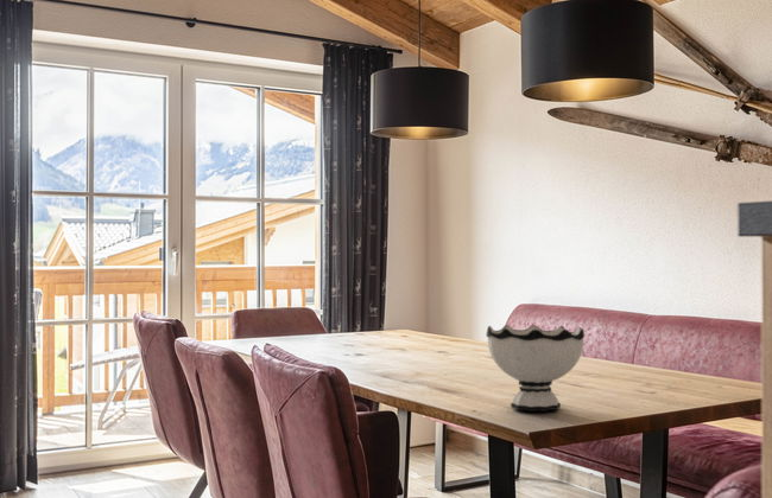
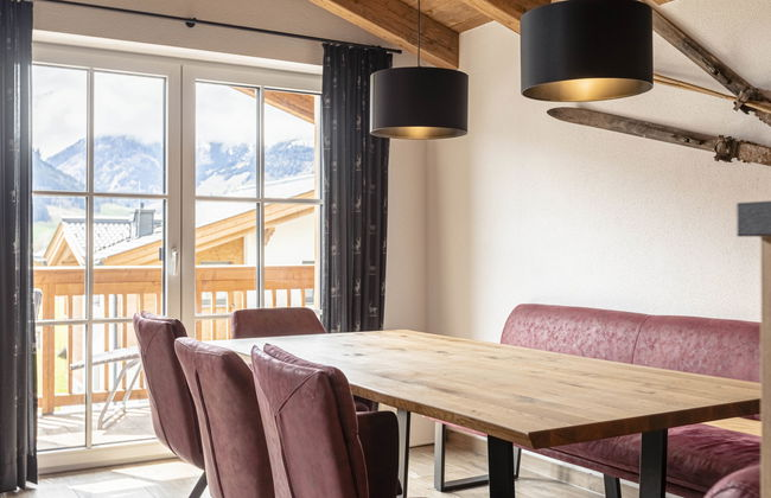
- bowl (540, 365)
